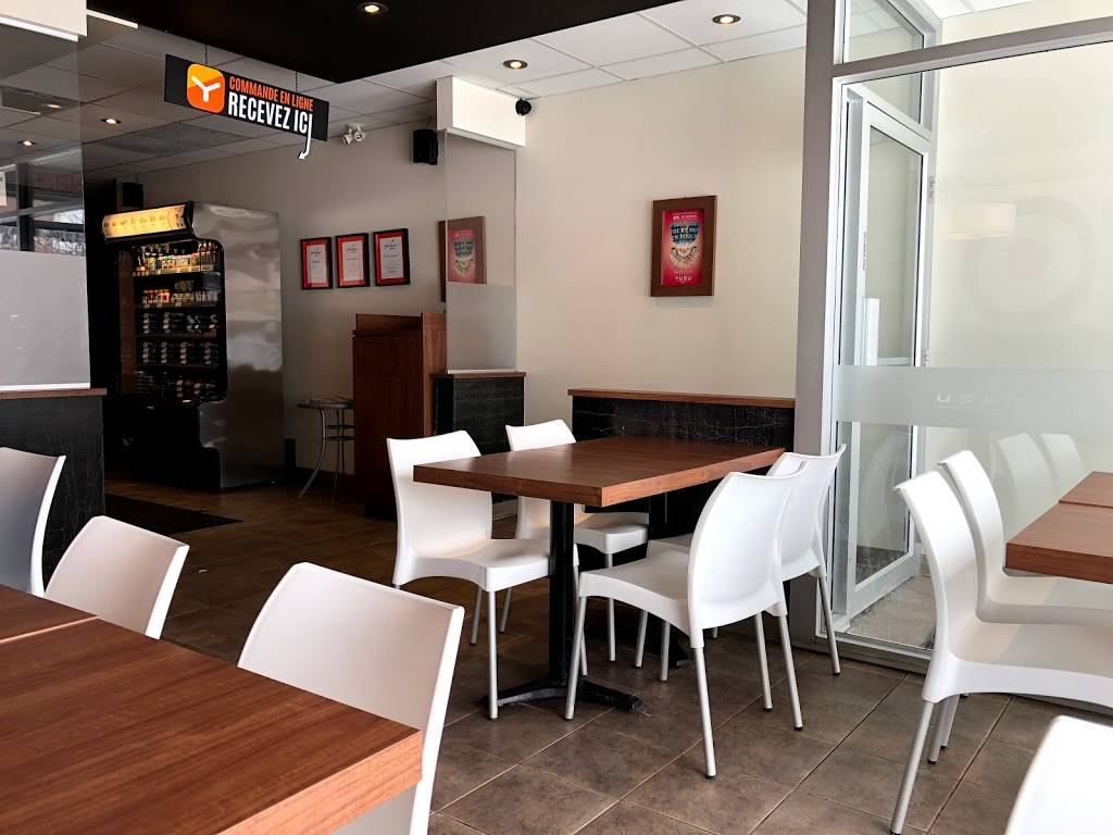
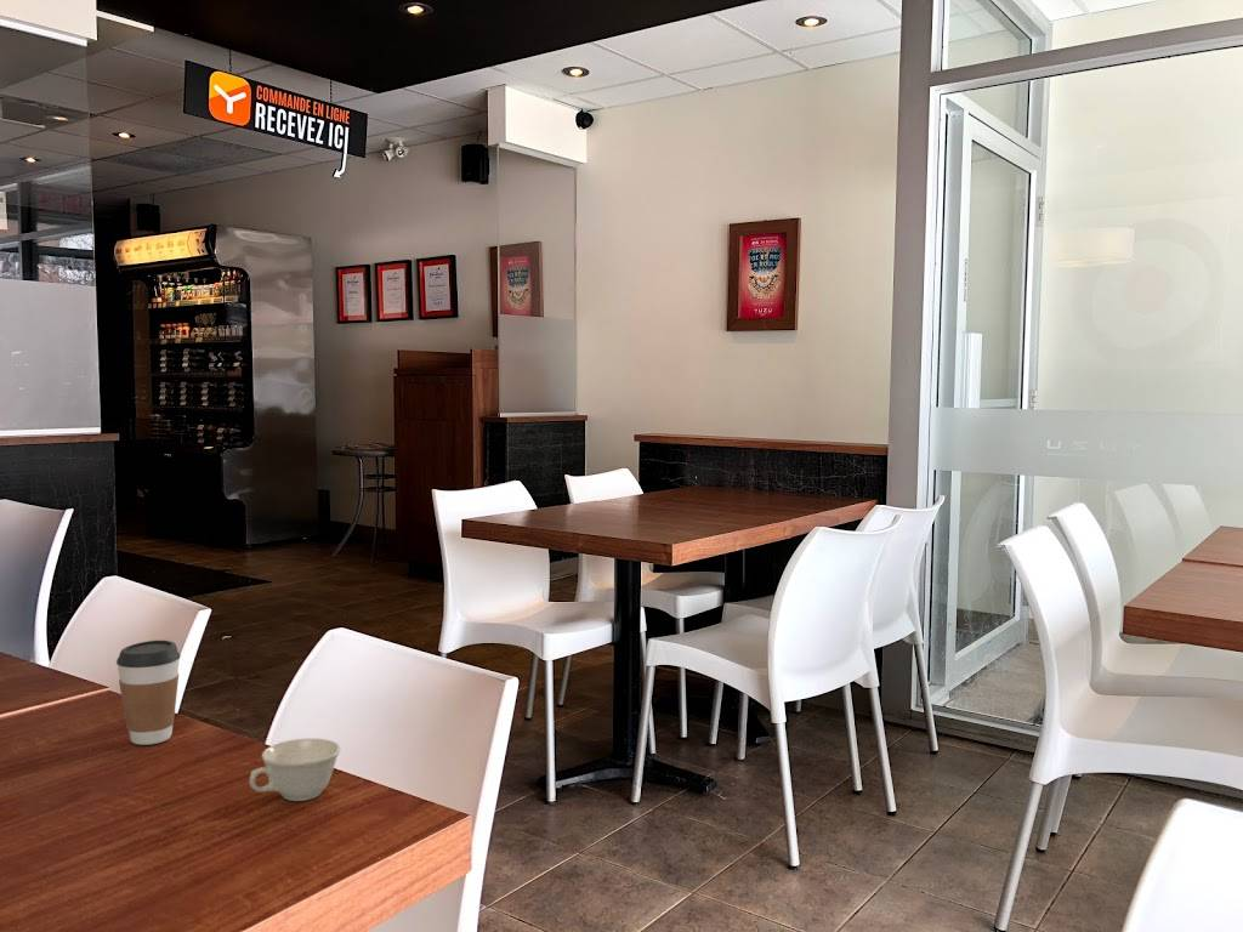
+ teacup (294, 774)
+ coffee cup (149, 692)
